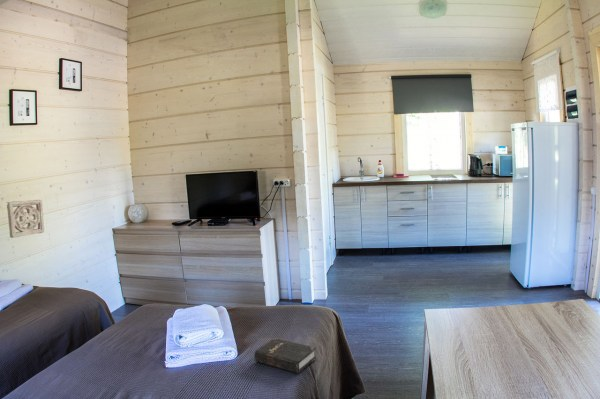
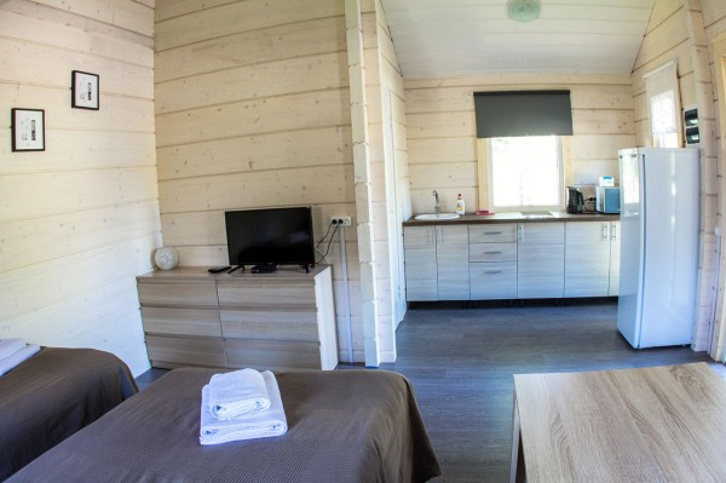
- wall ornament (26, 218)
- hardback book (285, 354)
